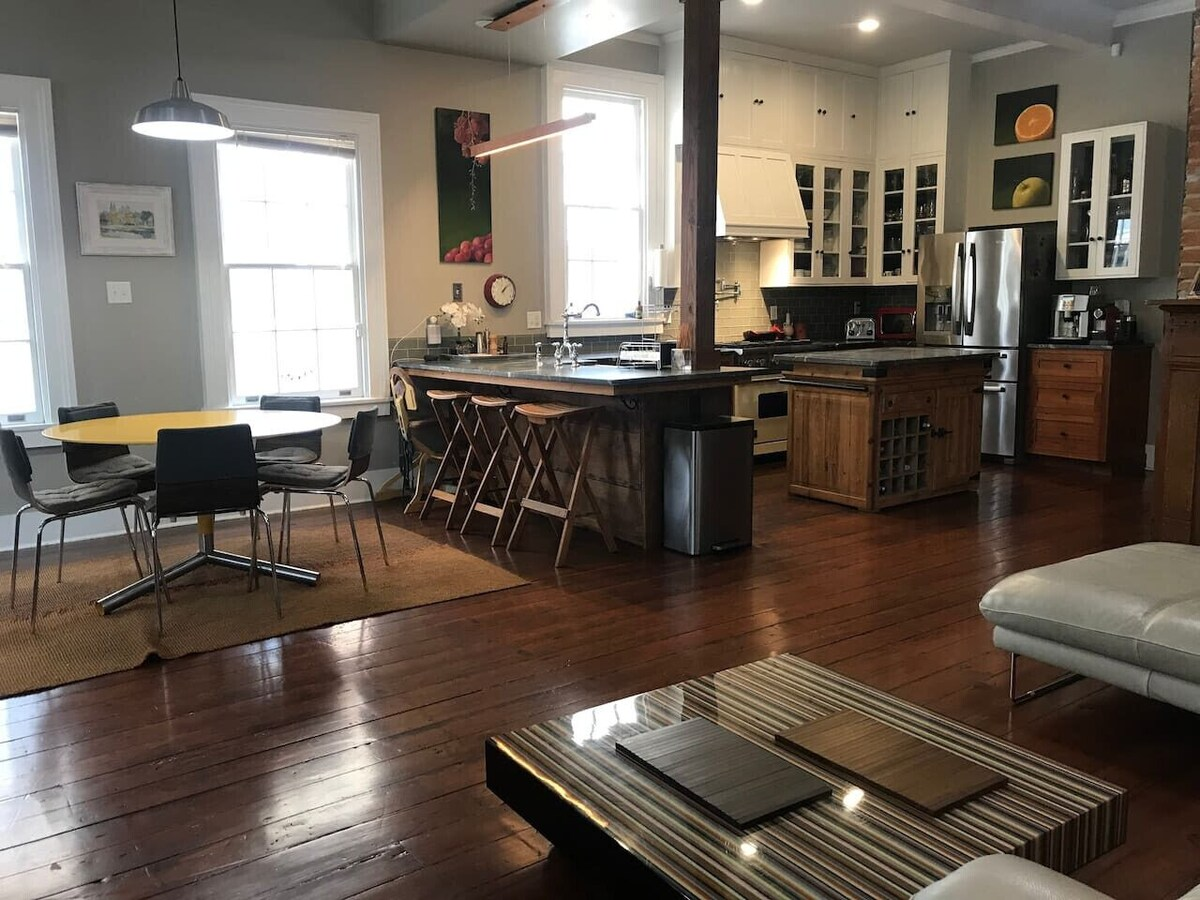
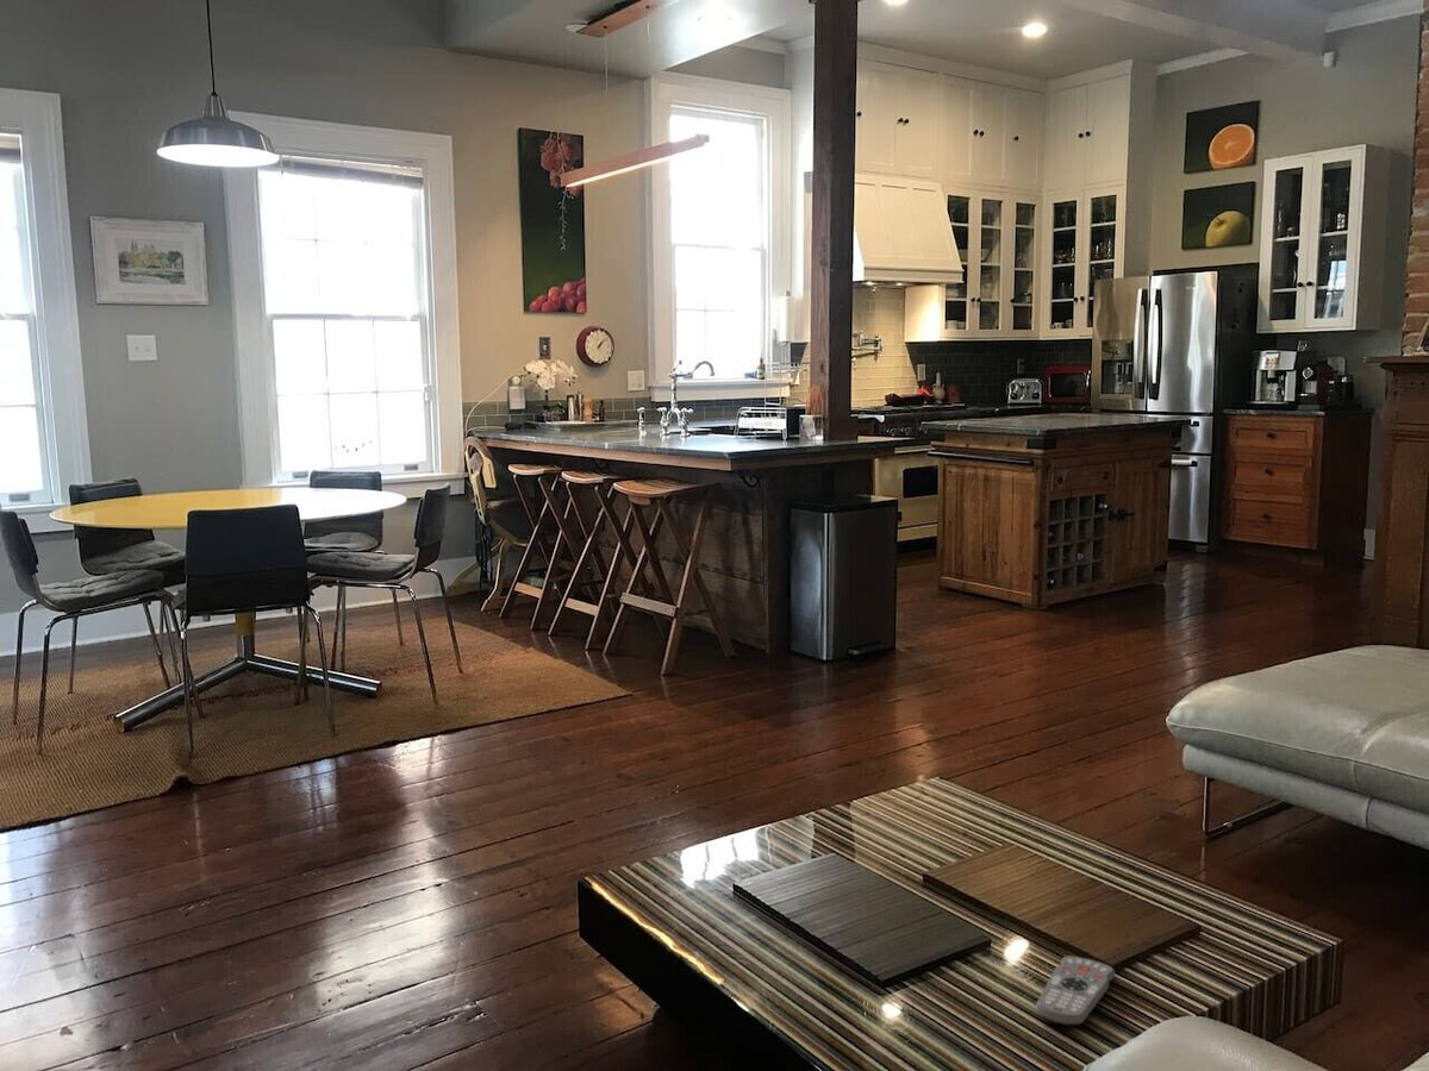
+ remote control (1073, 990)
